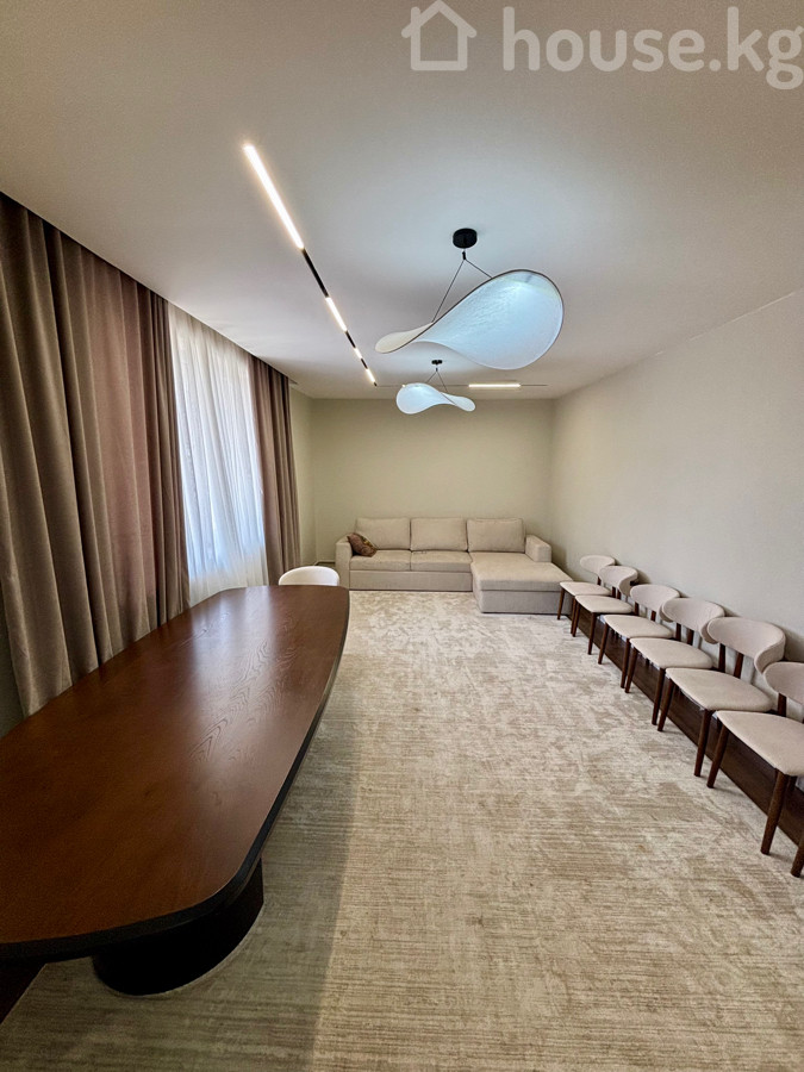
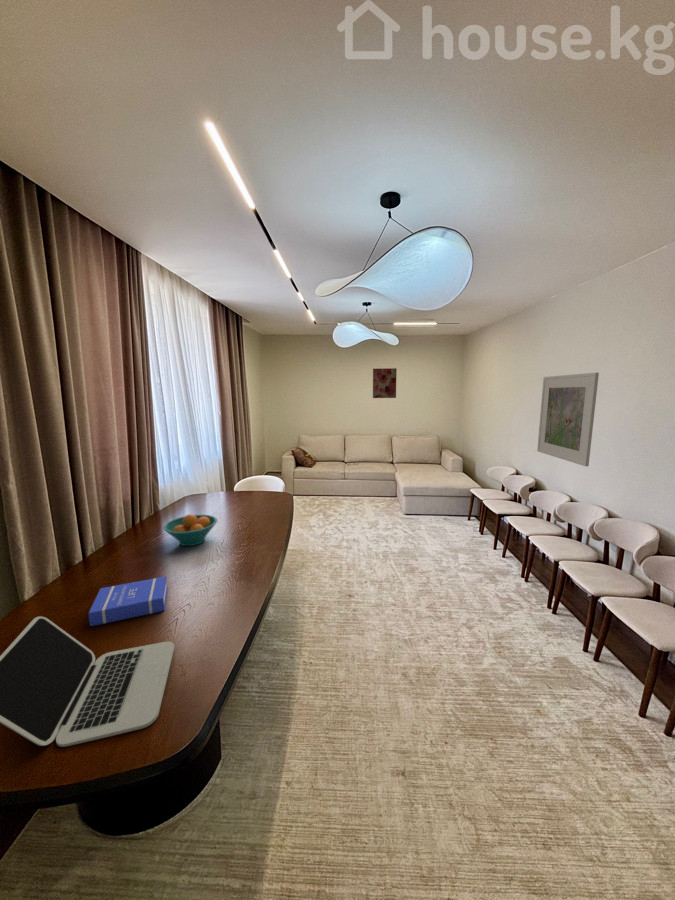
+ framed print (563, 417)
+ wall art (384, 383)
+ book (131, 599)
+ fruit bowl (191, 528)
+ laptop (92, 664)
